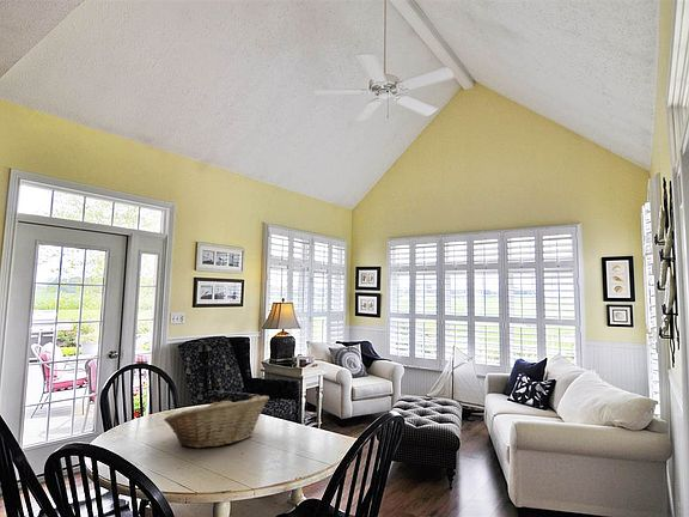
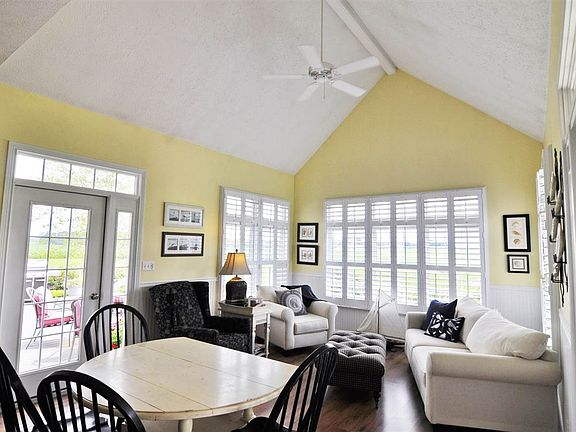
- fruit basket (219, 416)
